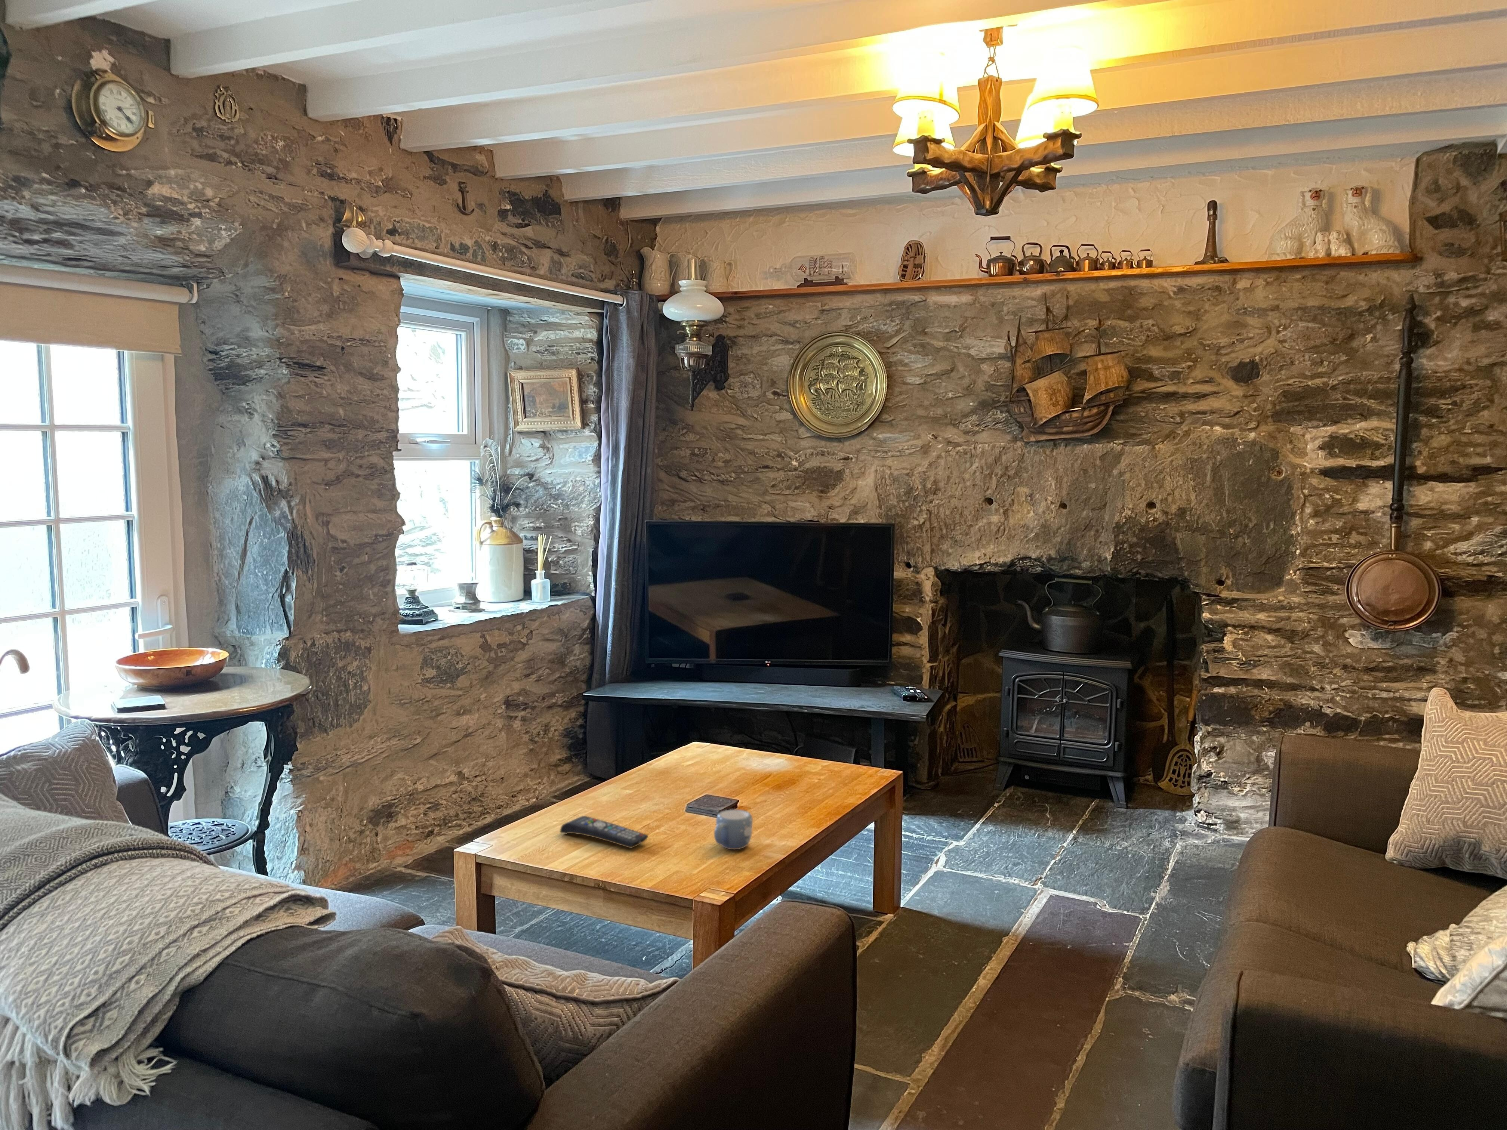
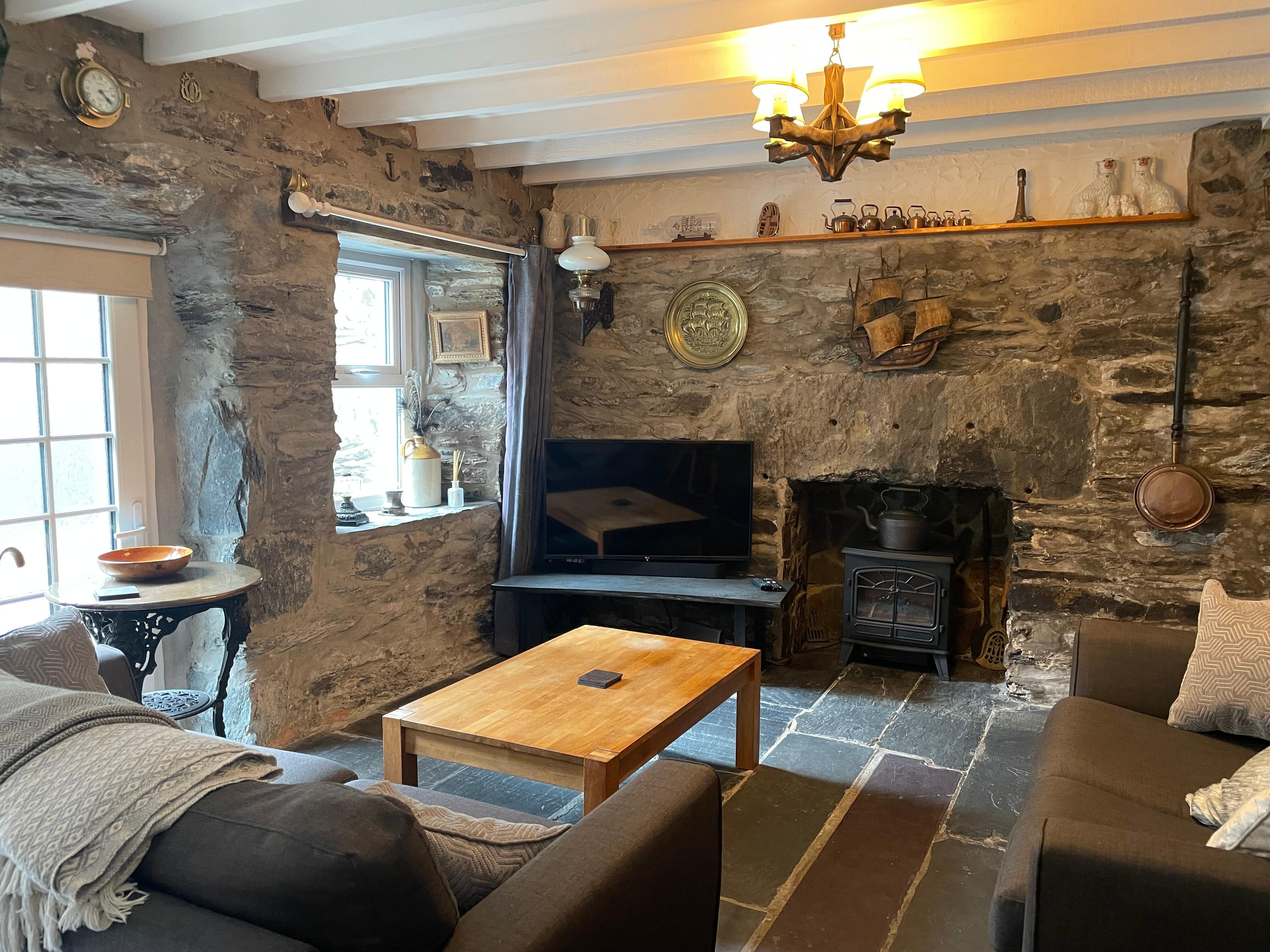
- remote control (603, 831)
- mug (730, 832)
